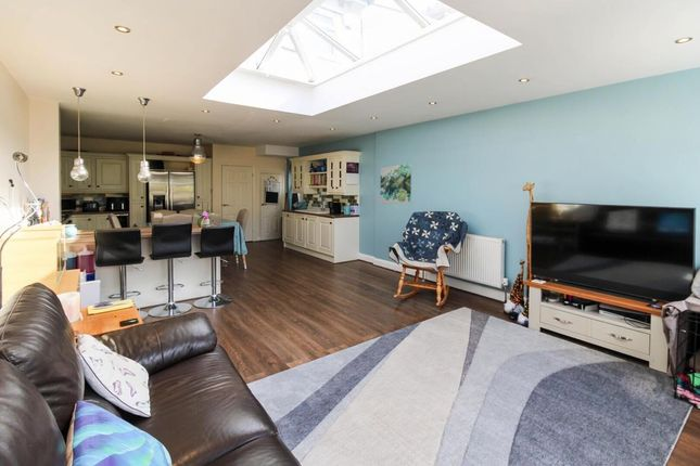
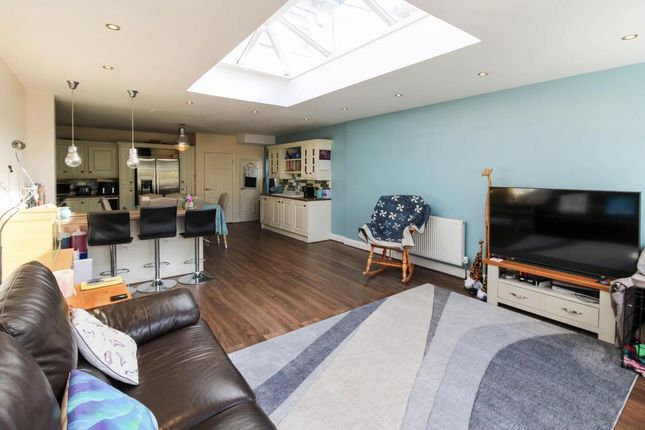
- wall art (395, 184)
